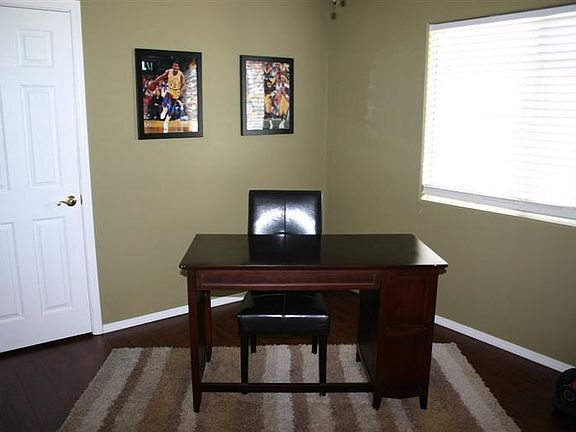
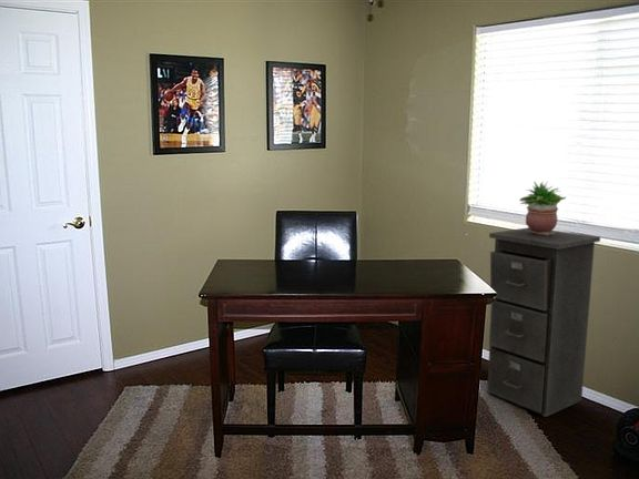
+ potted plant (542, 206)
+ filing cabinet (535, 318)
